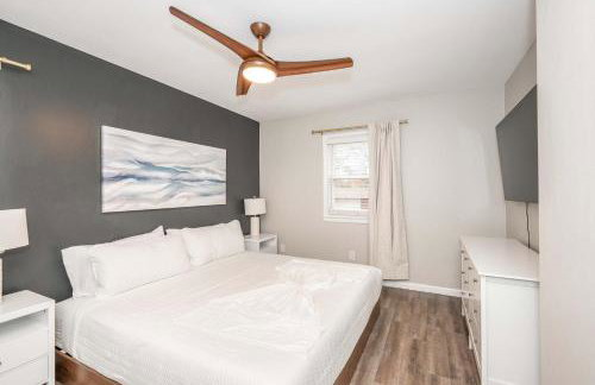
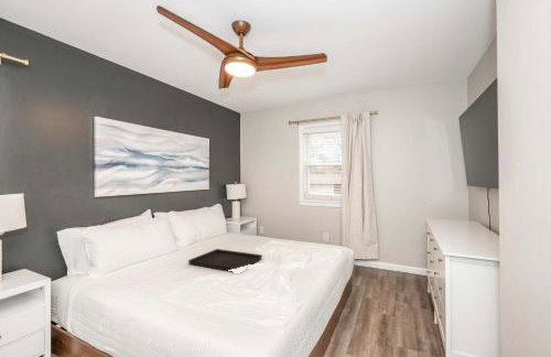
+ serving tray (226, 259)
